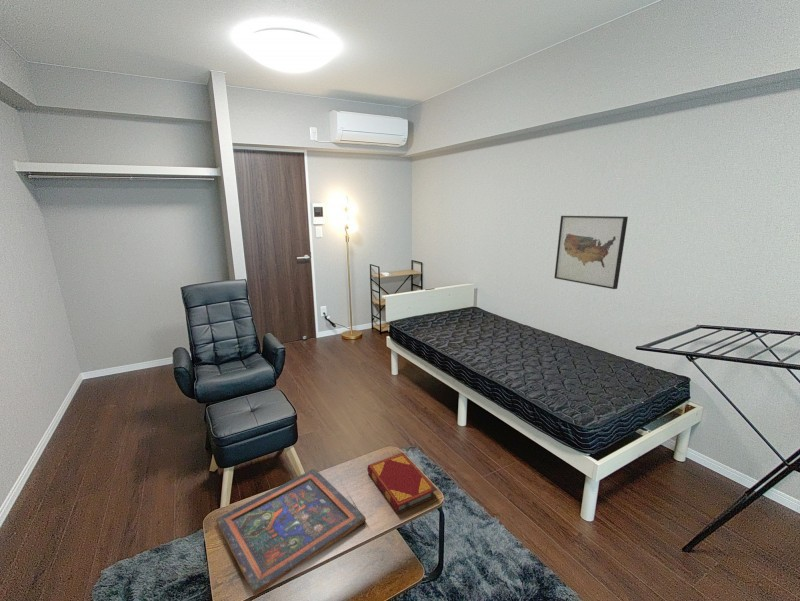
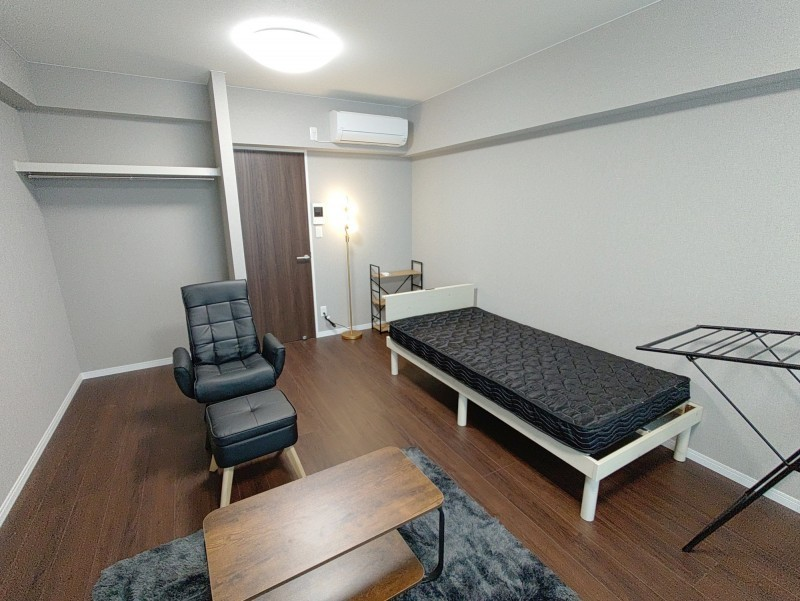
- painted panel (290, 520)
- hardback book (400, 480)
- wall art (587, 250)
